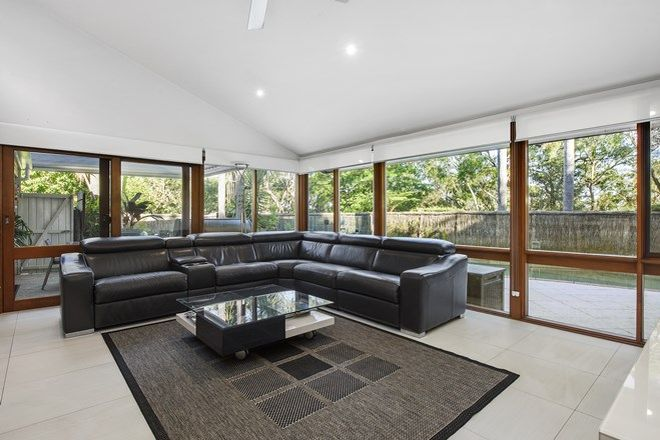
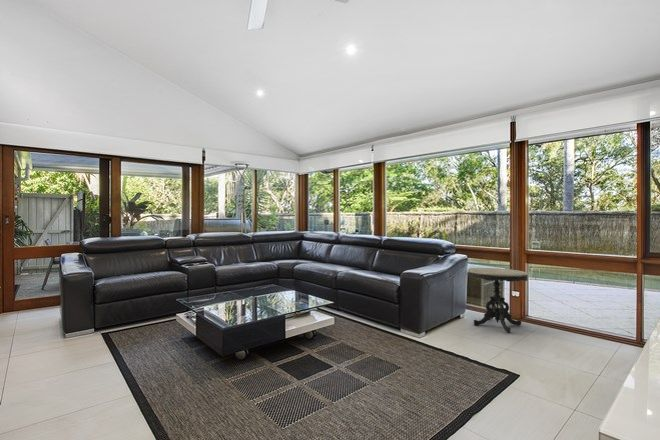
+ side table (496, 297)
